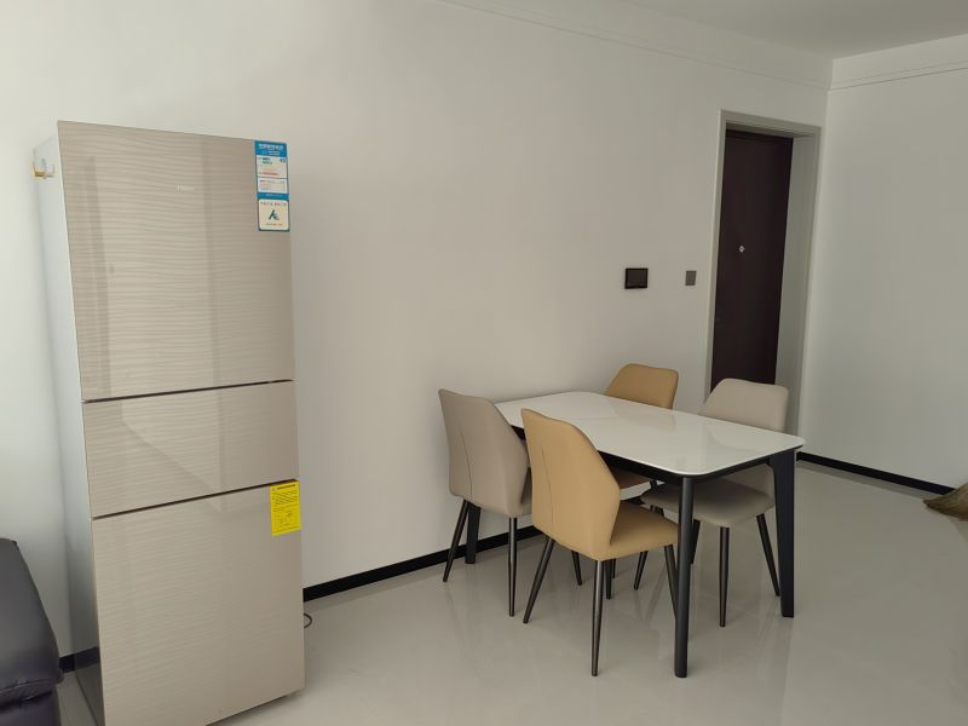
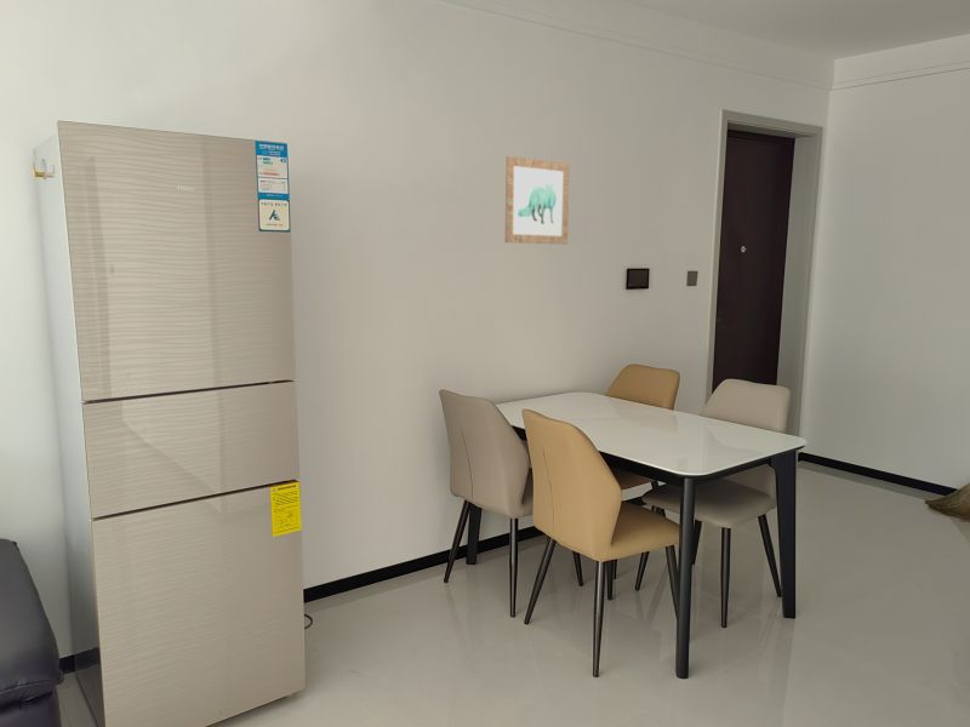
+ wall art (537, 201)
